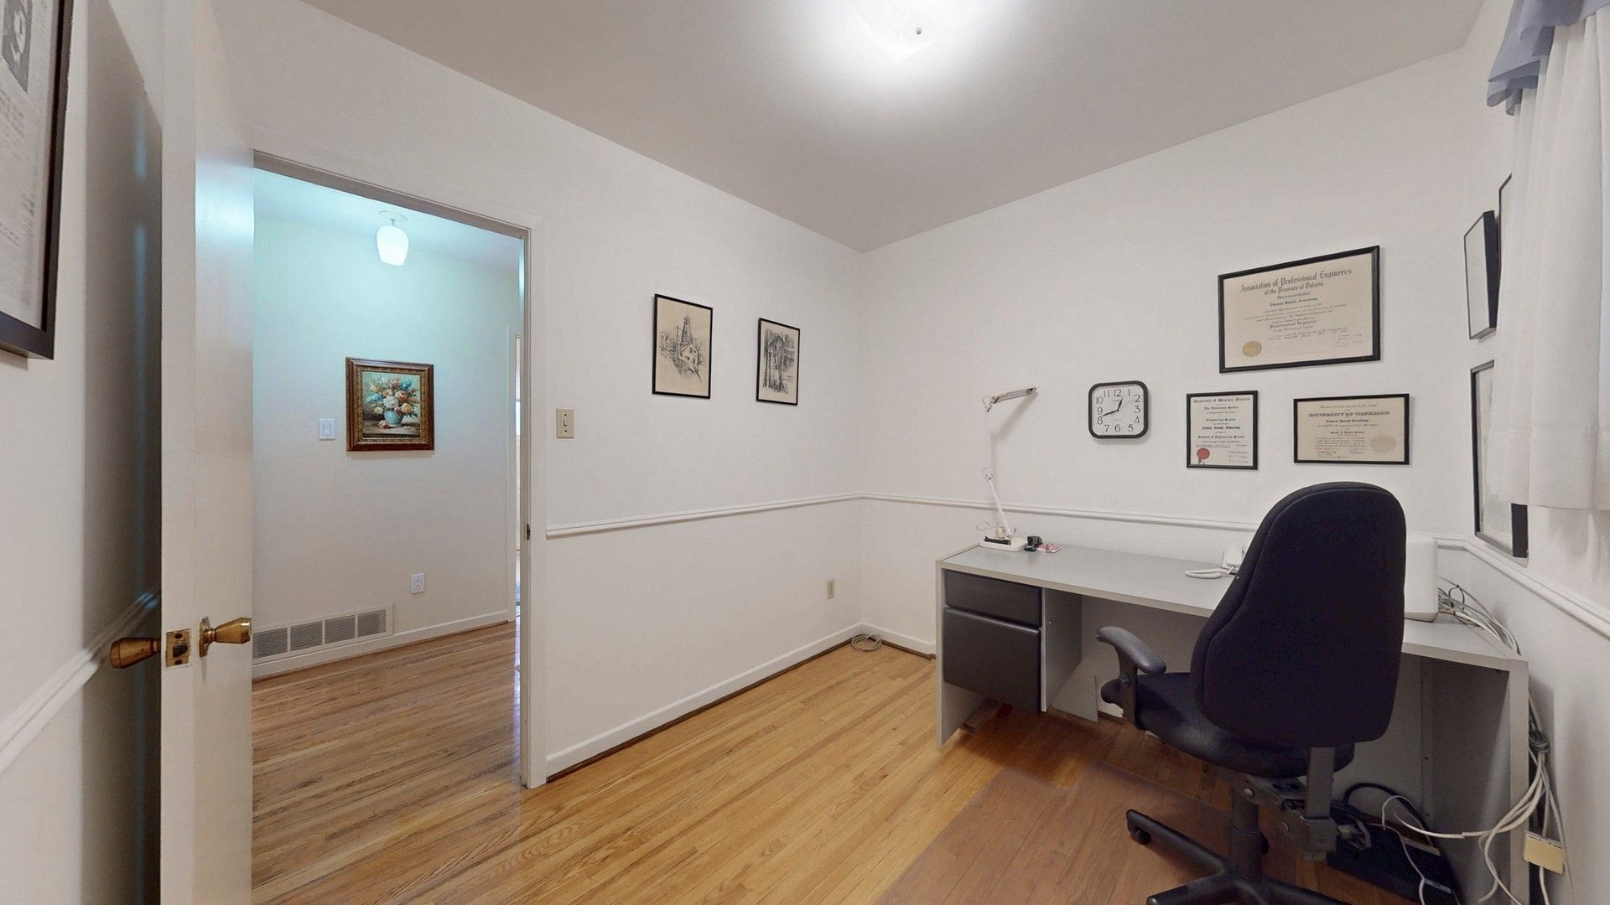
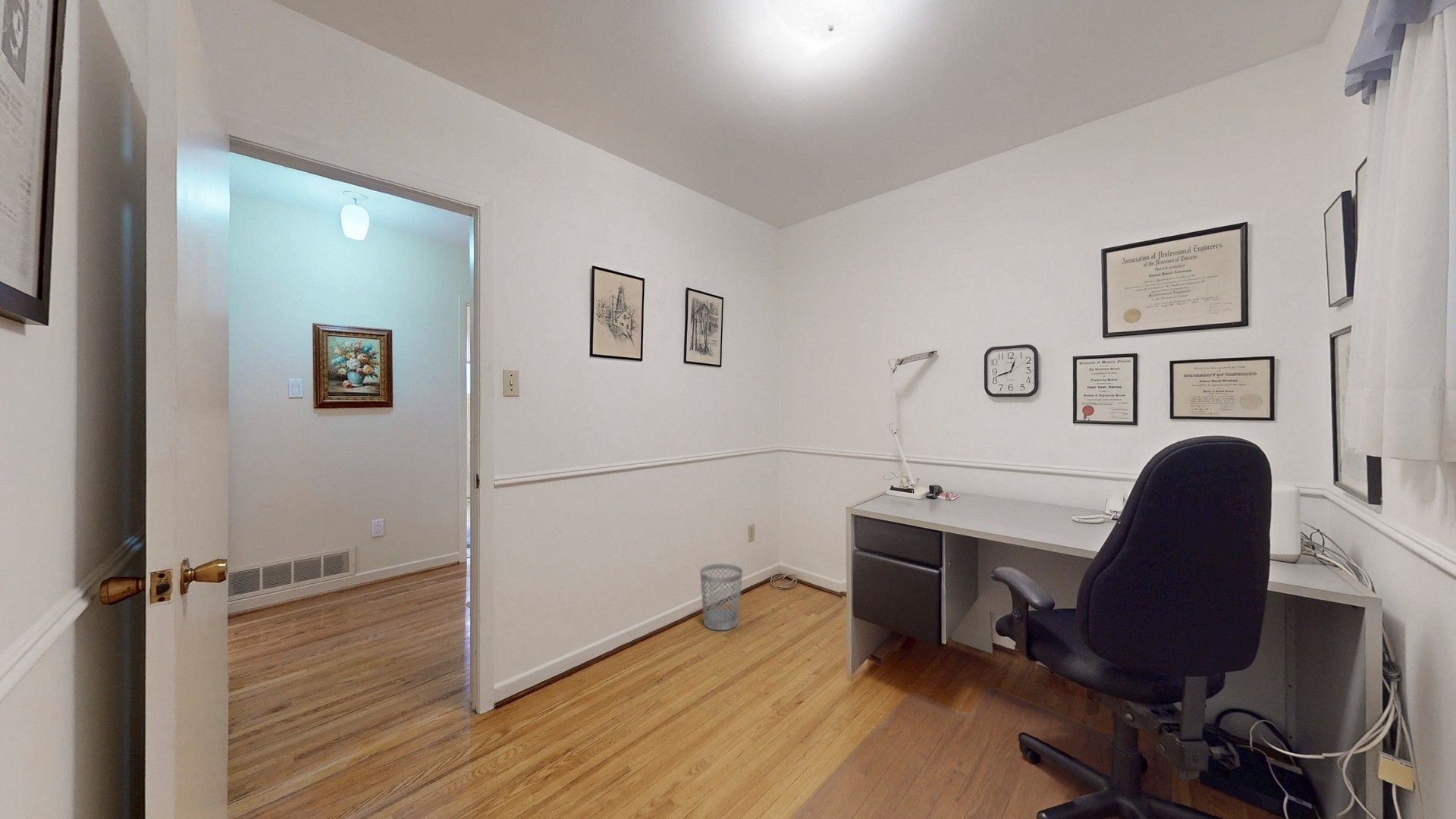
+ wastebasket (720, 597)
